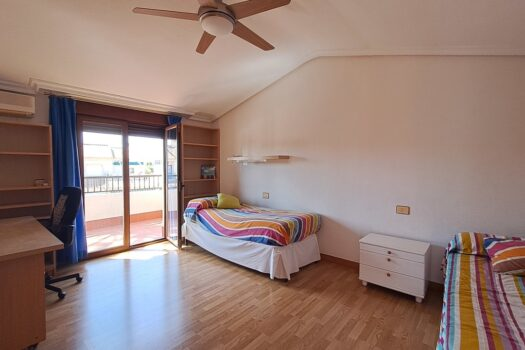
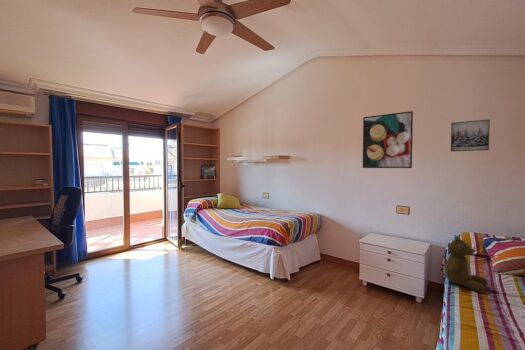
+ teddy bear (466, 260)
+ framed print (386, 141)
+ wall art (469, 136)
